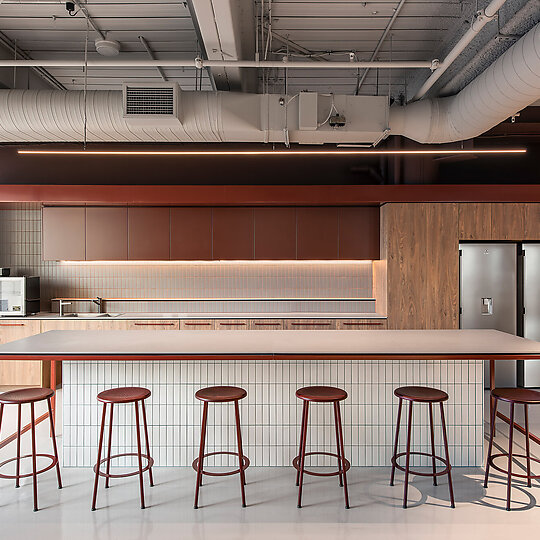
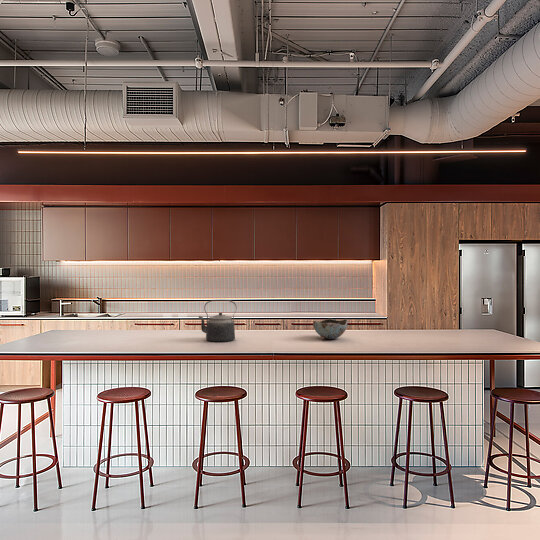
+ kettle (217, 319)
+ bowl (330, 328)
